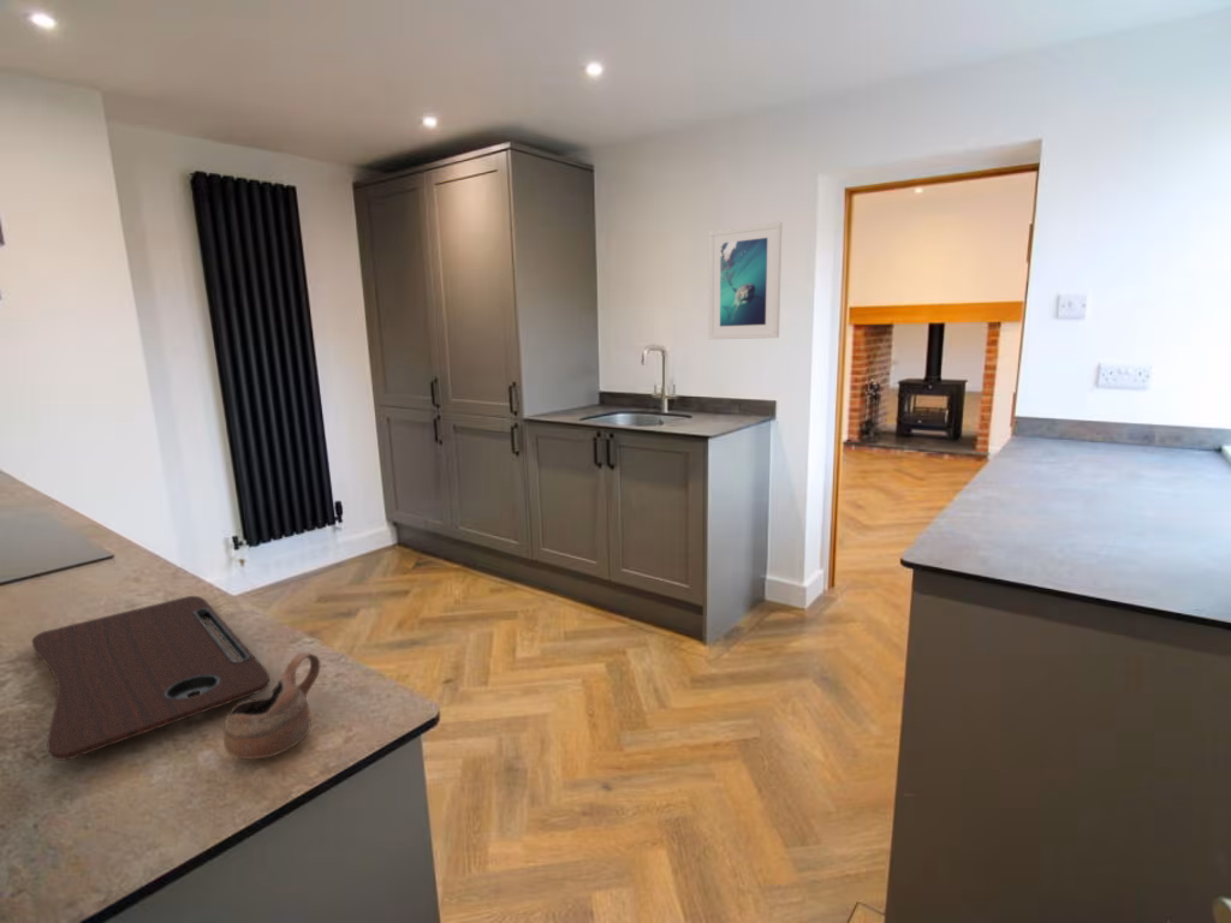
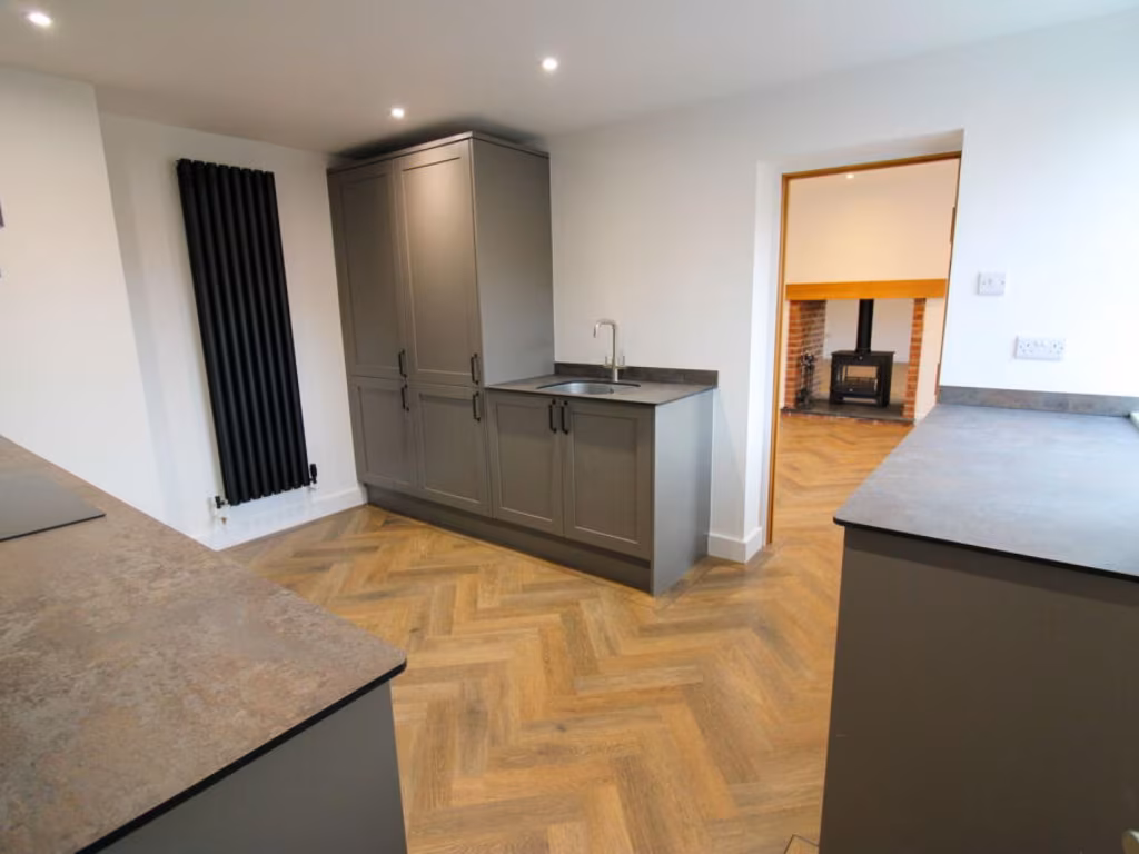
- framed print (743, 284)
- cutting board (144, 662)
- cup (278, 708)
